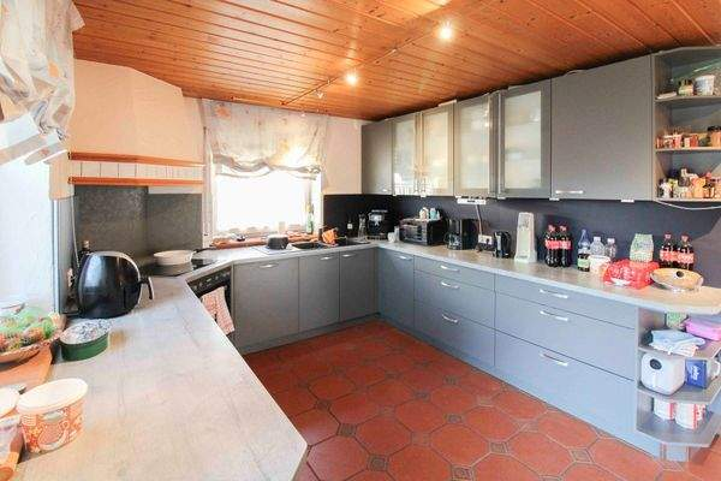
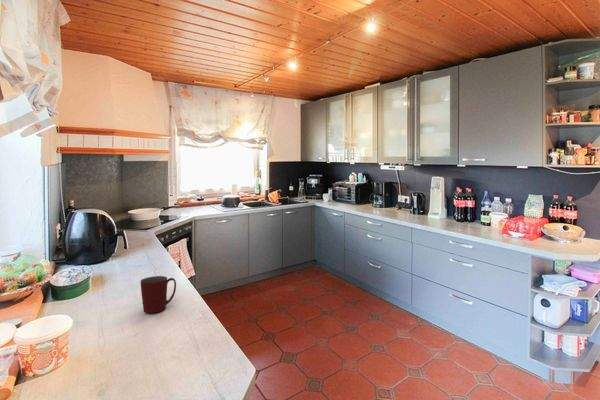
+ mug (159, 293)
